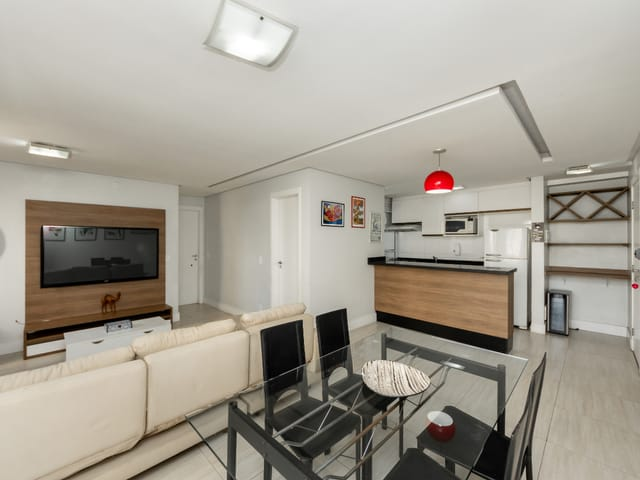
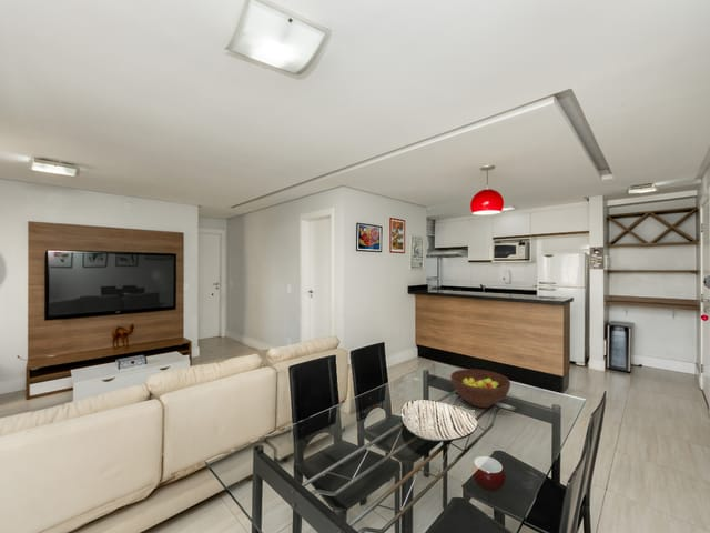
+ fruit bowl (479, 390)
